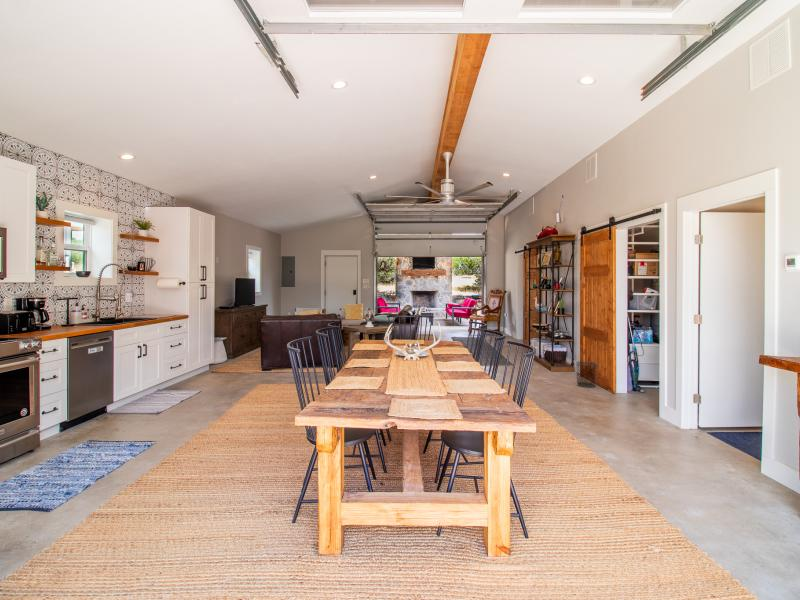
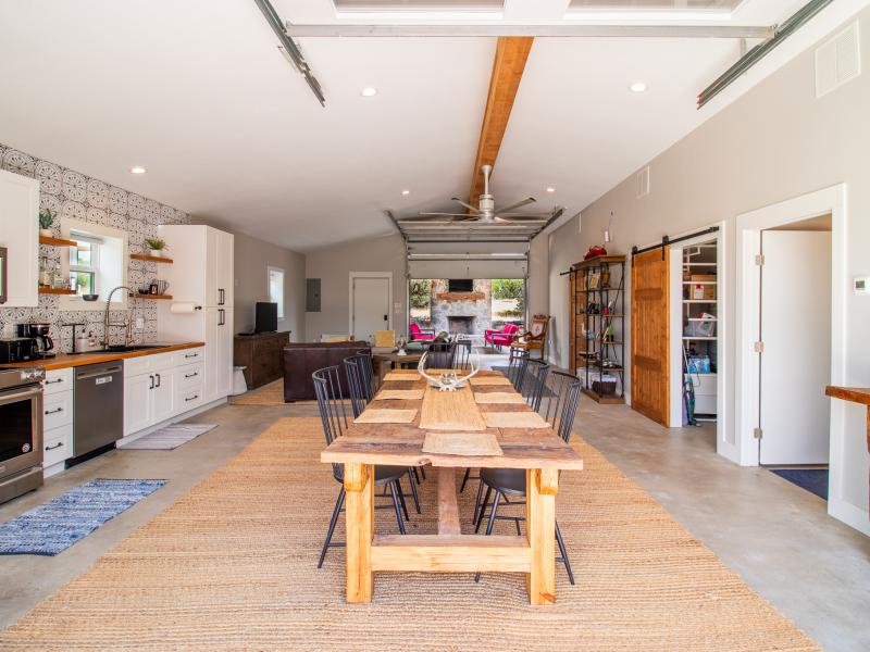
- waste bin (586, 374)
